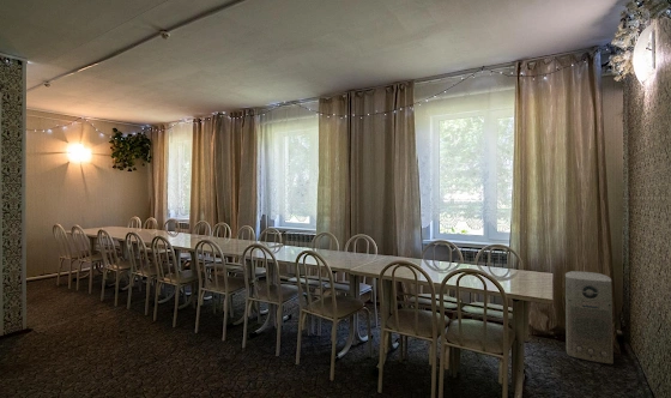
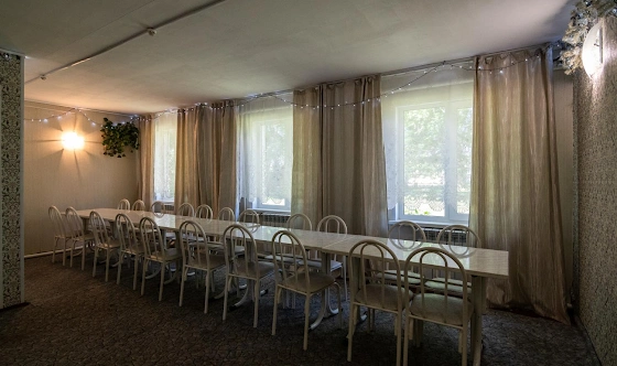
- air purifier (587, 313)
